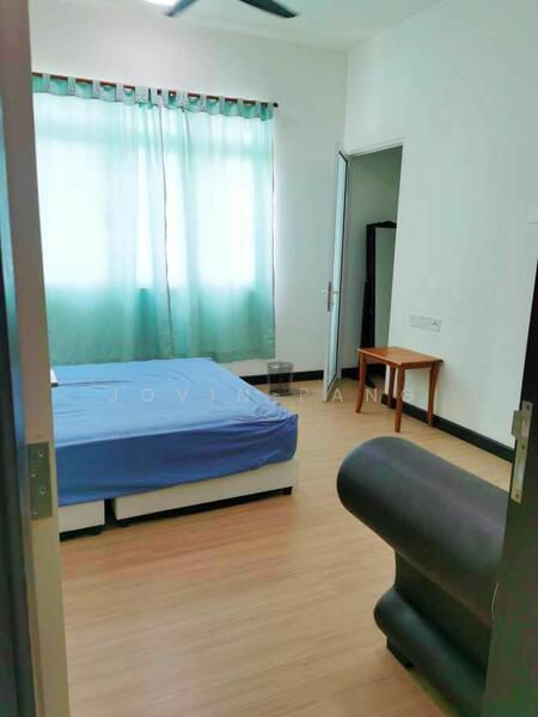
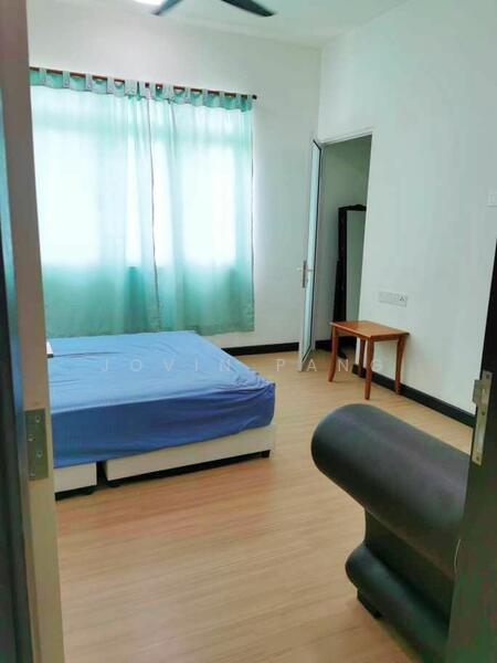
- waste bin (280, 378)
